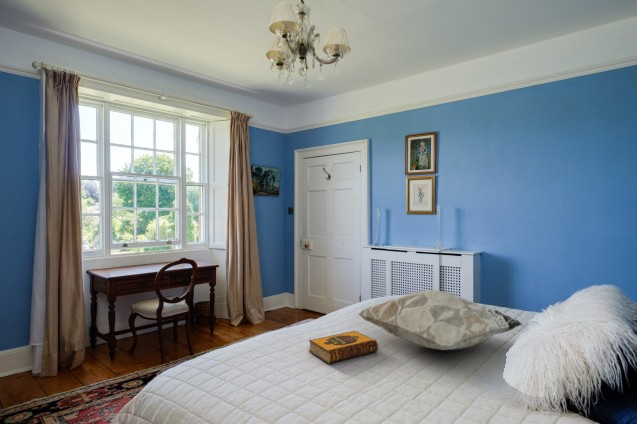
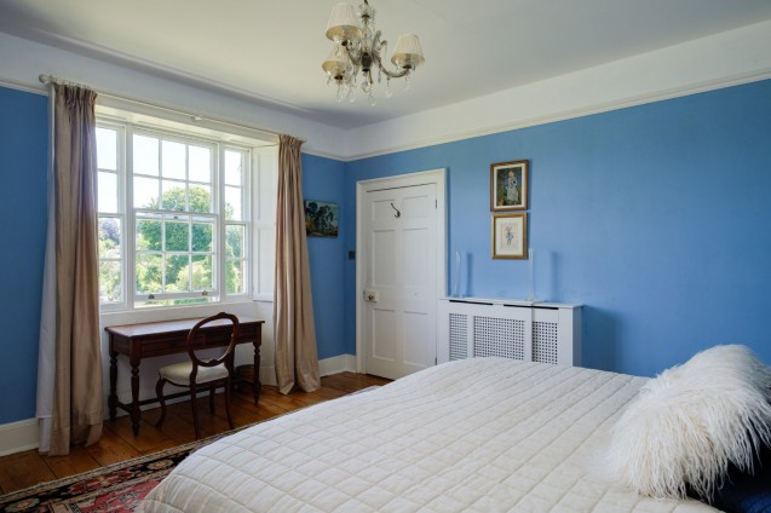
- hardback book (343, 346)
- decorative pillow (436, 318)
